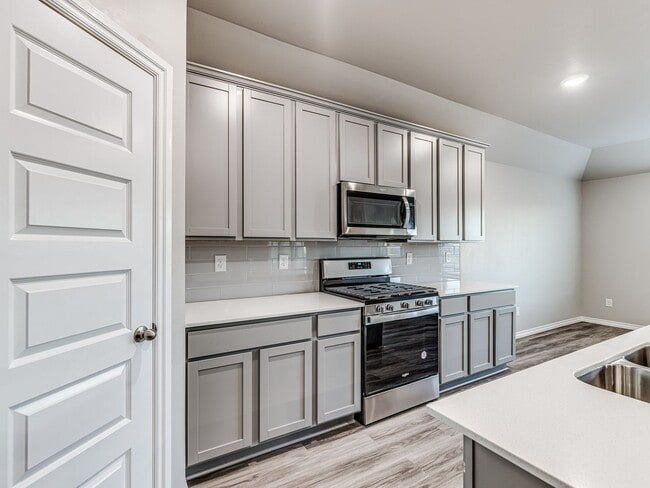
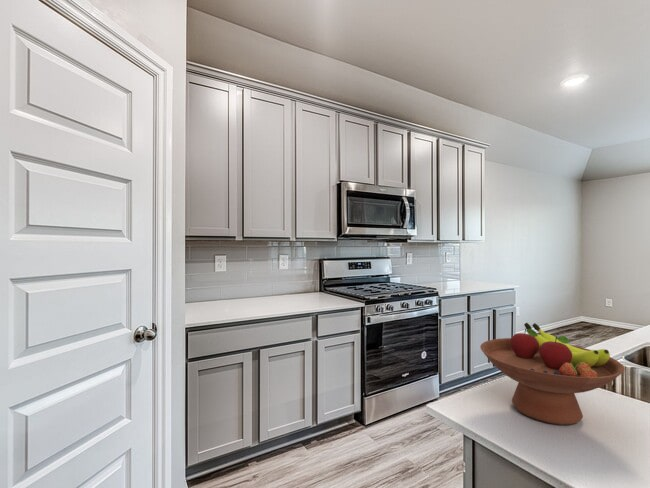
+ fruit bowl (545, 371)
